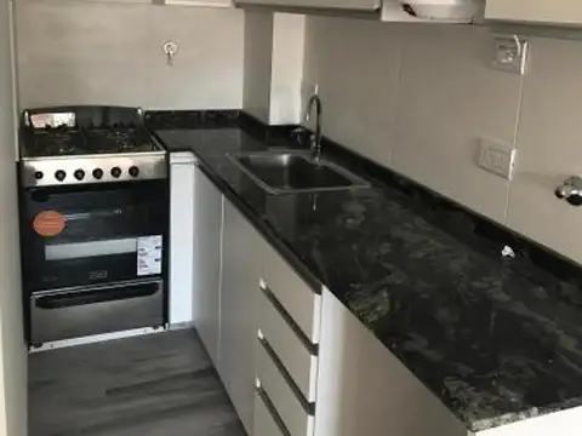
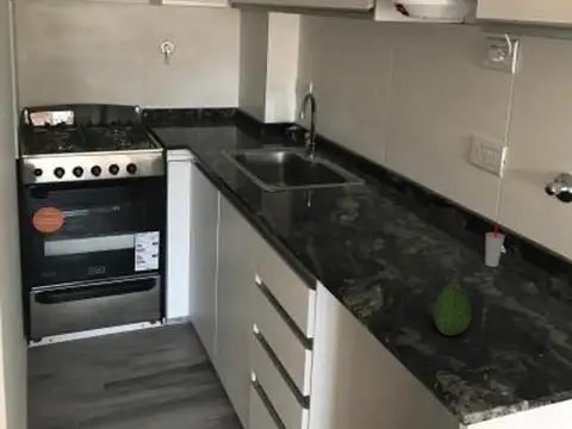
+ fruit (452, 309)
+ cup (493, 244)
